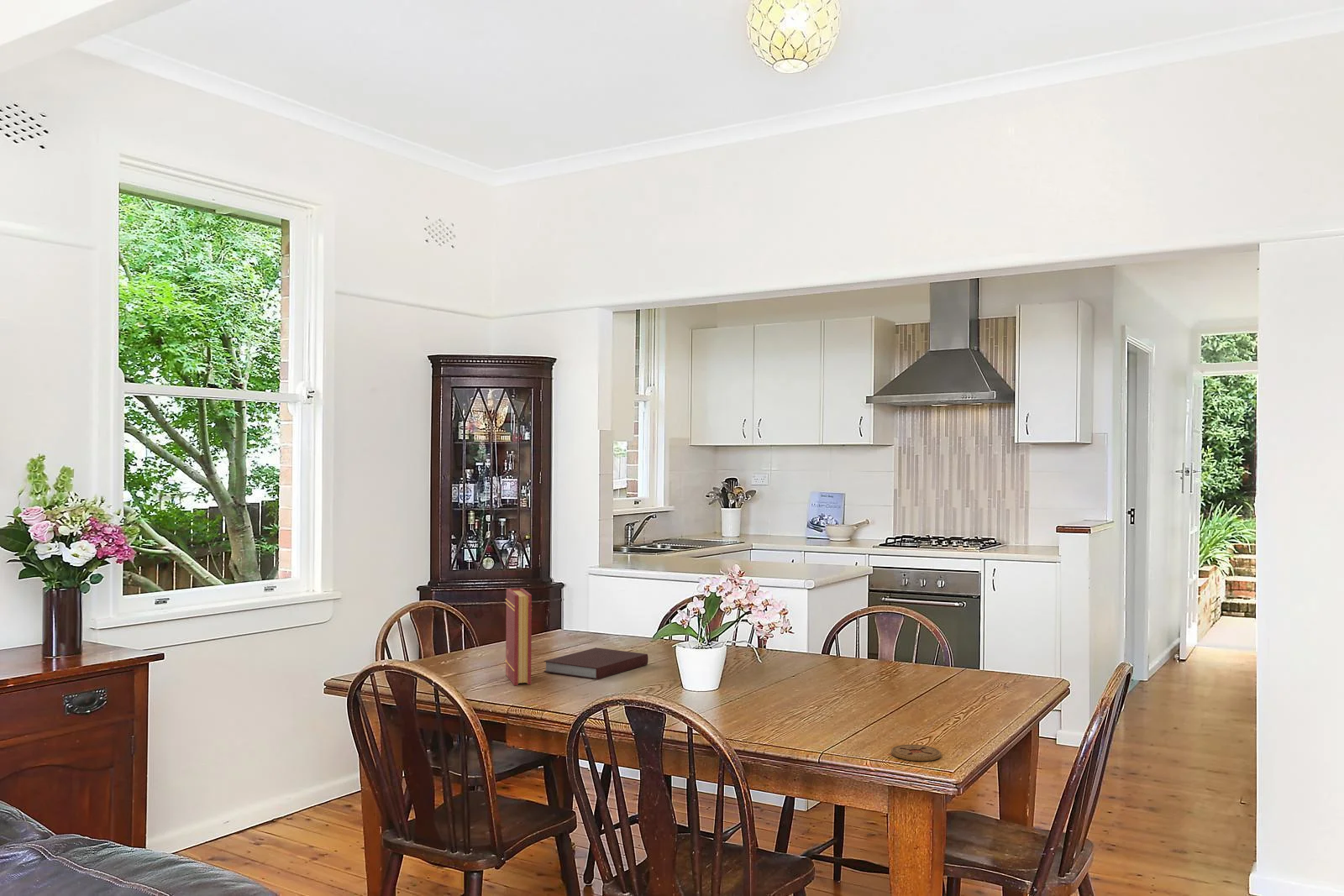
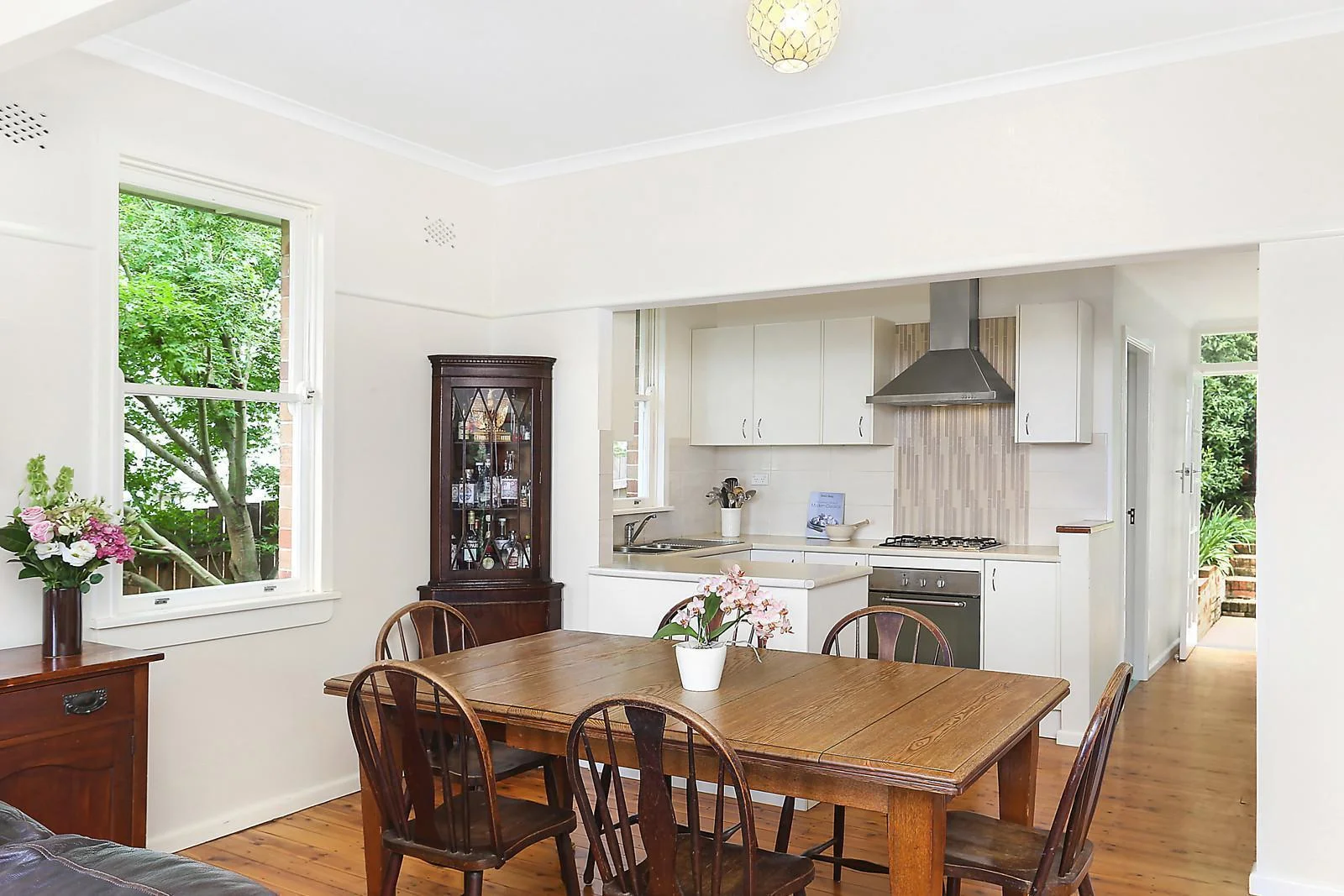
- notebook (596, 663)
- book (517, 635)
- coaster (916, 752)
